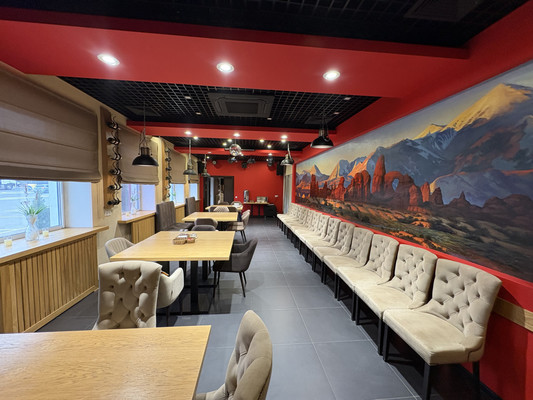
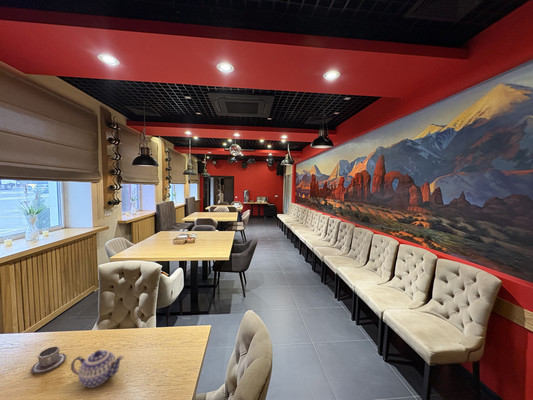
+ teapot (97, 365)
+ cup (49, 357)
